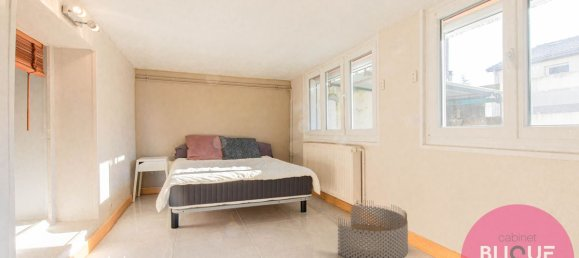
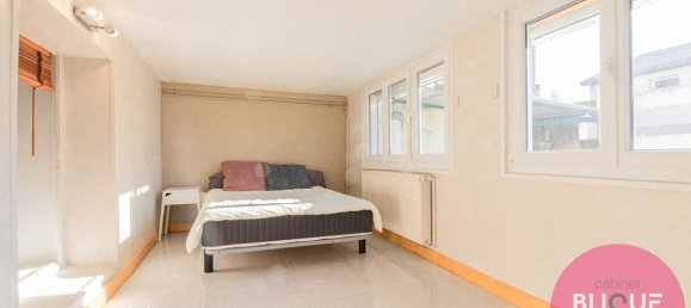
- laundry basket (366, 226)
